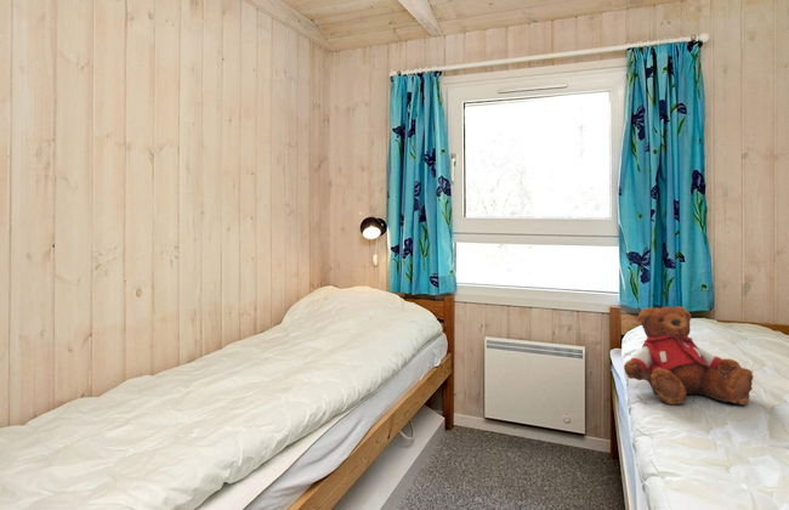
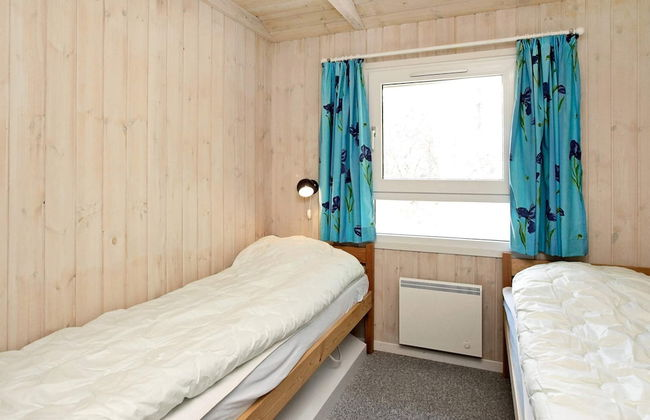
- teddy bear (683, 351)
